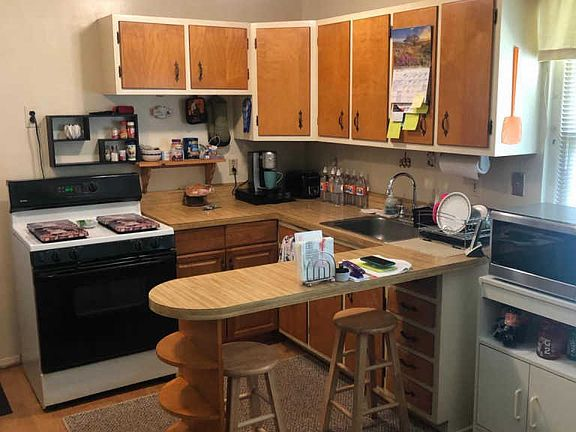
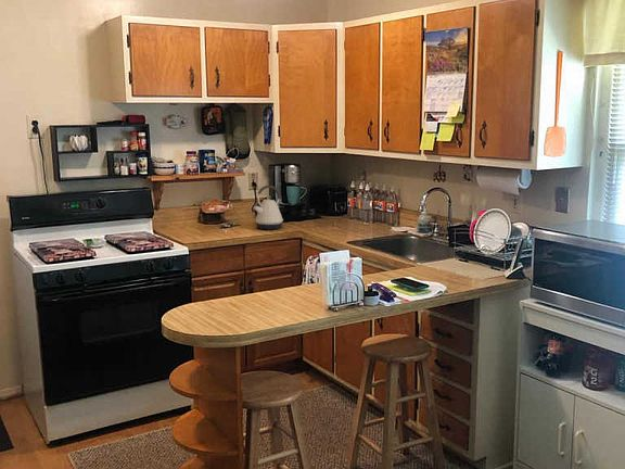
+ kettle (267, 206)
